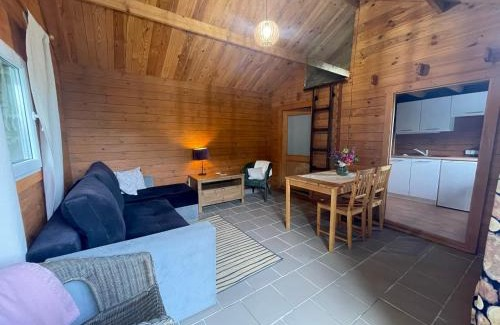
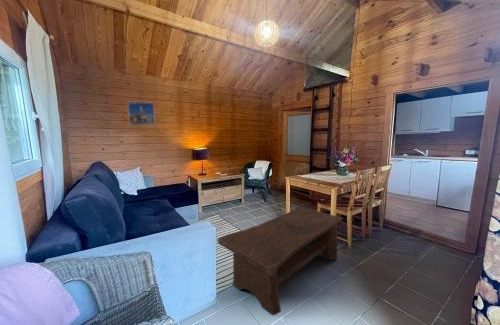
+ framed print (141, 114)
+ coffee table (288, 249)
